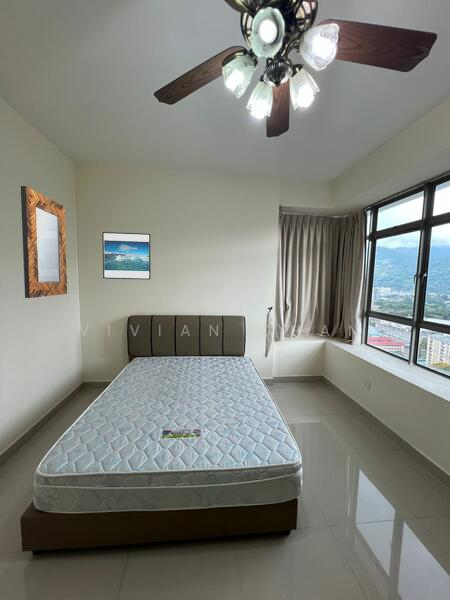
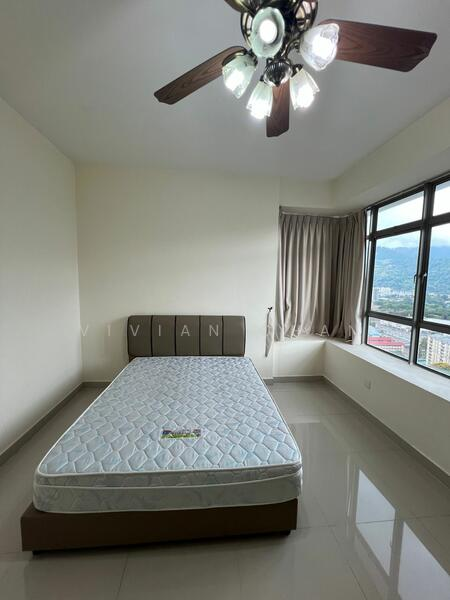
- home mirror (47, 247)
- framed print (126, 256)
